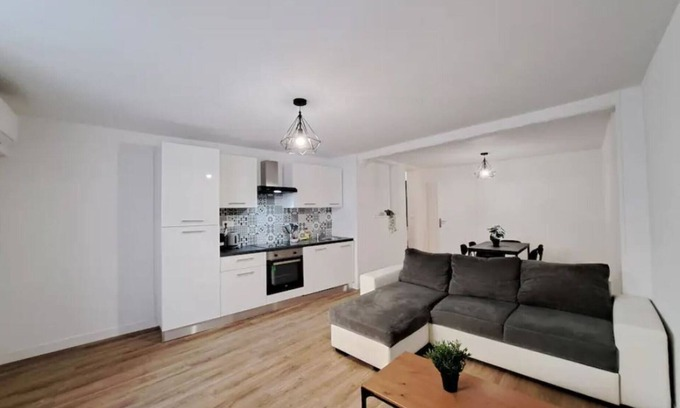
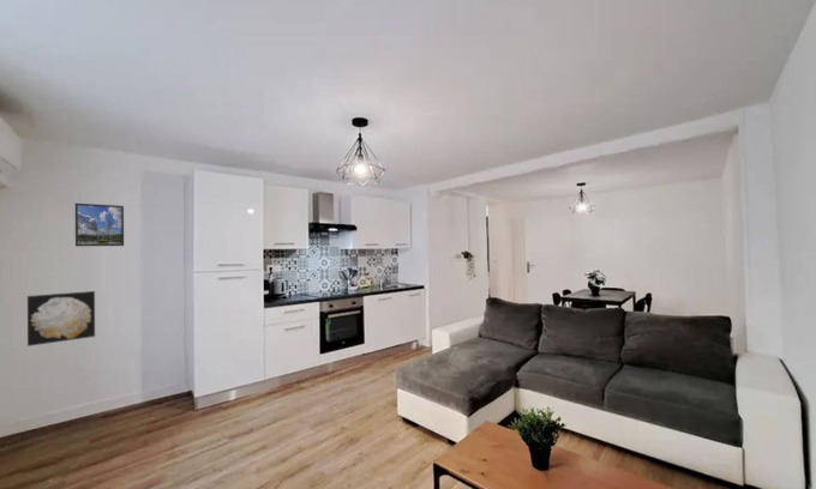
+ wall art (62, 316)
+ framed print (100, 225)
